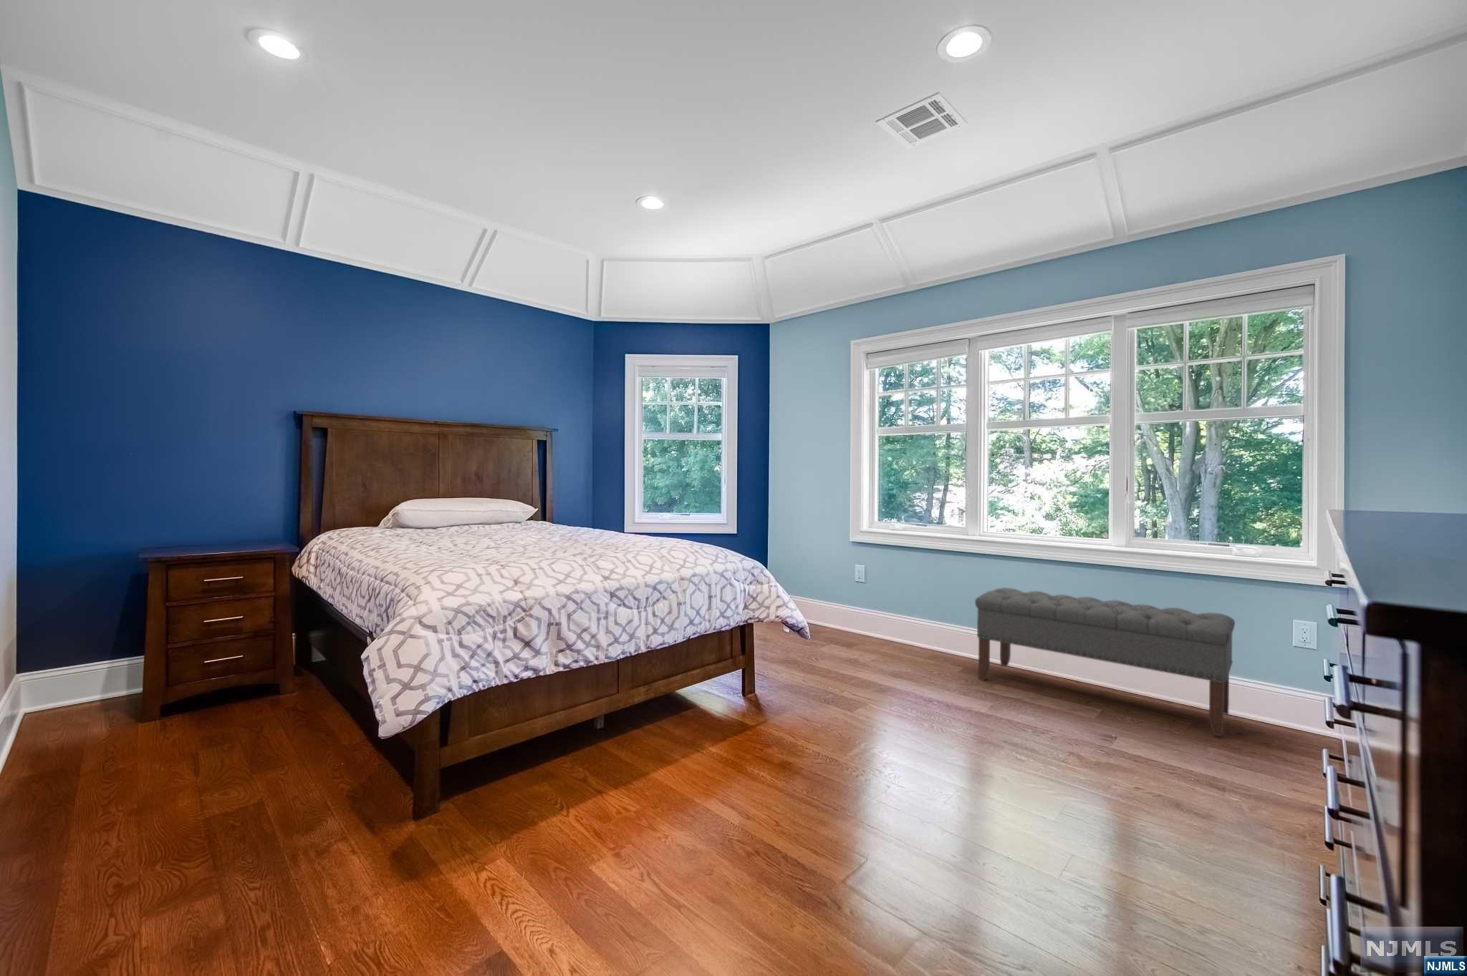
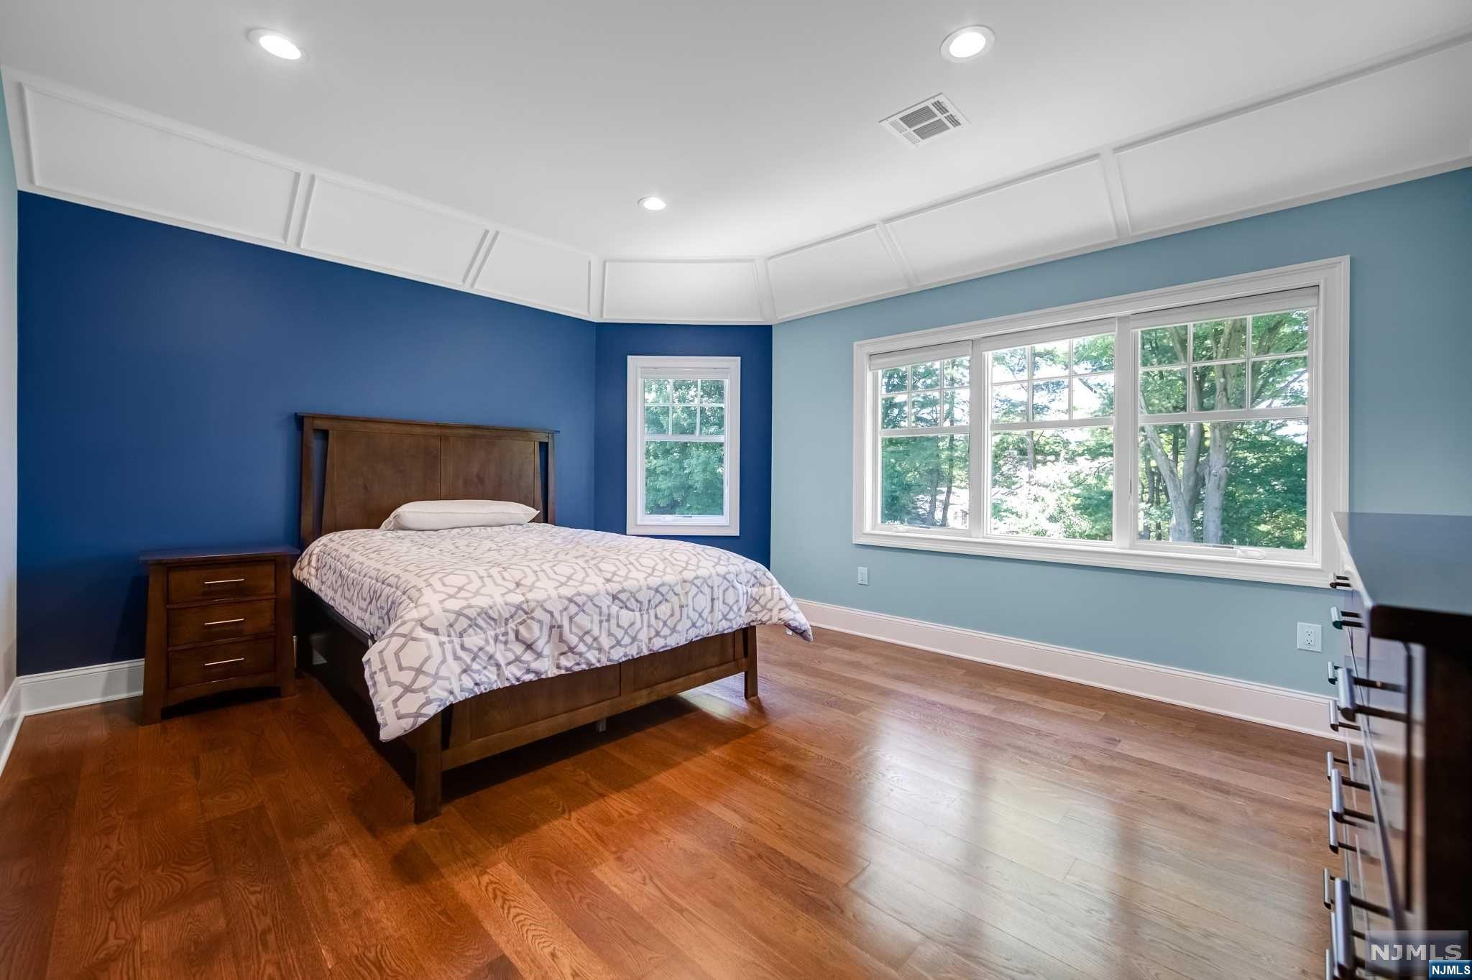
- bench (1094, 648)
